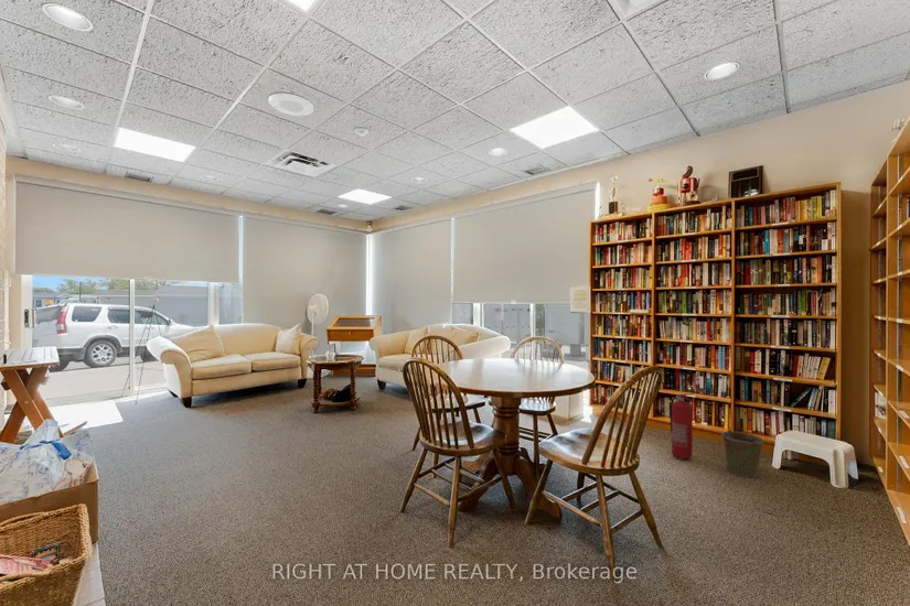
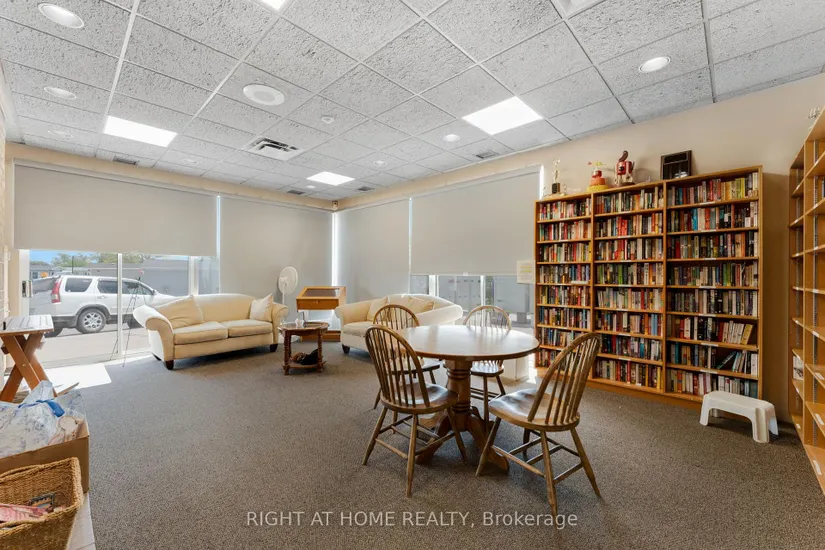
- fire extinguisher (681, 424)
- bucket (740, 453)
